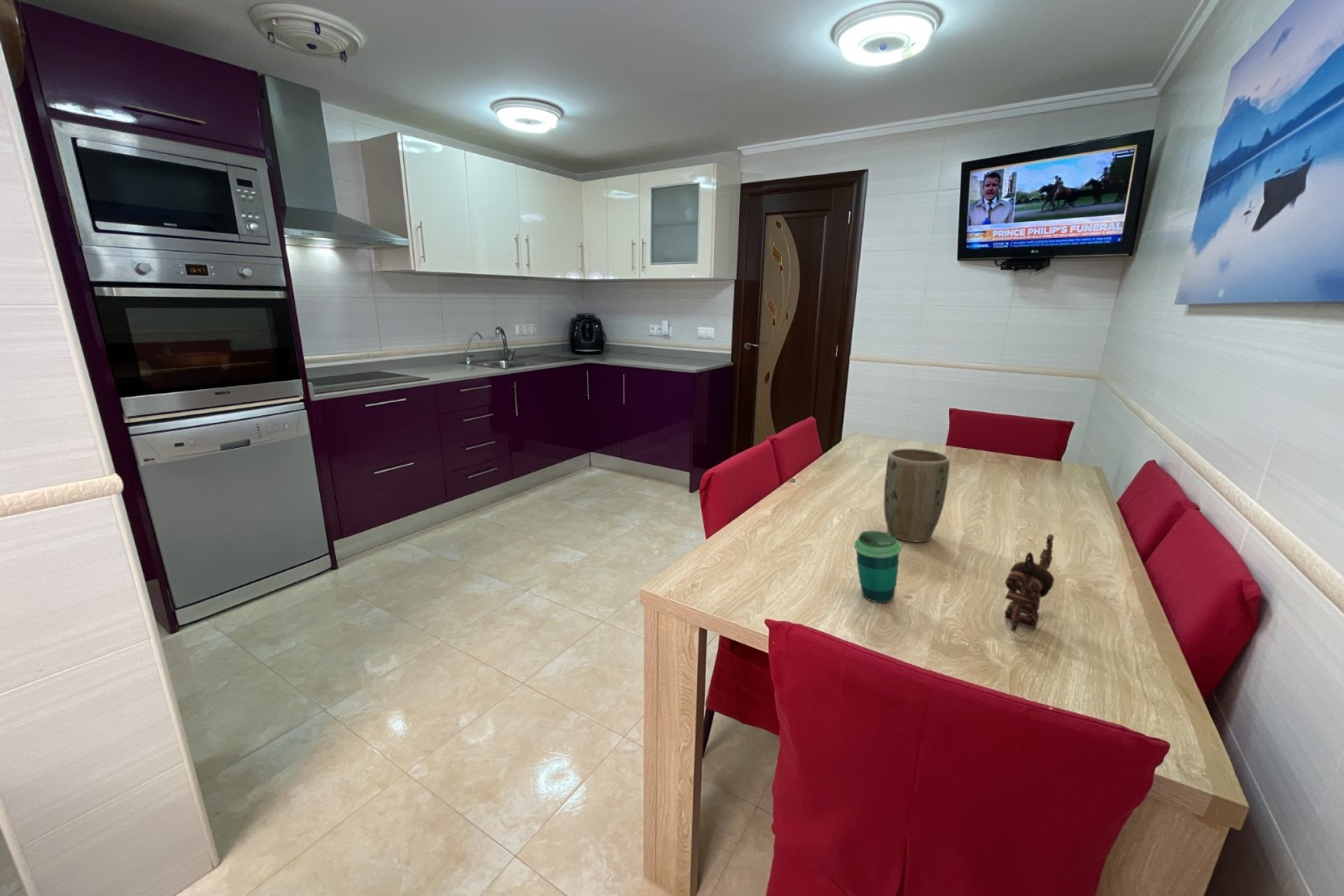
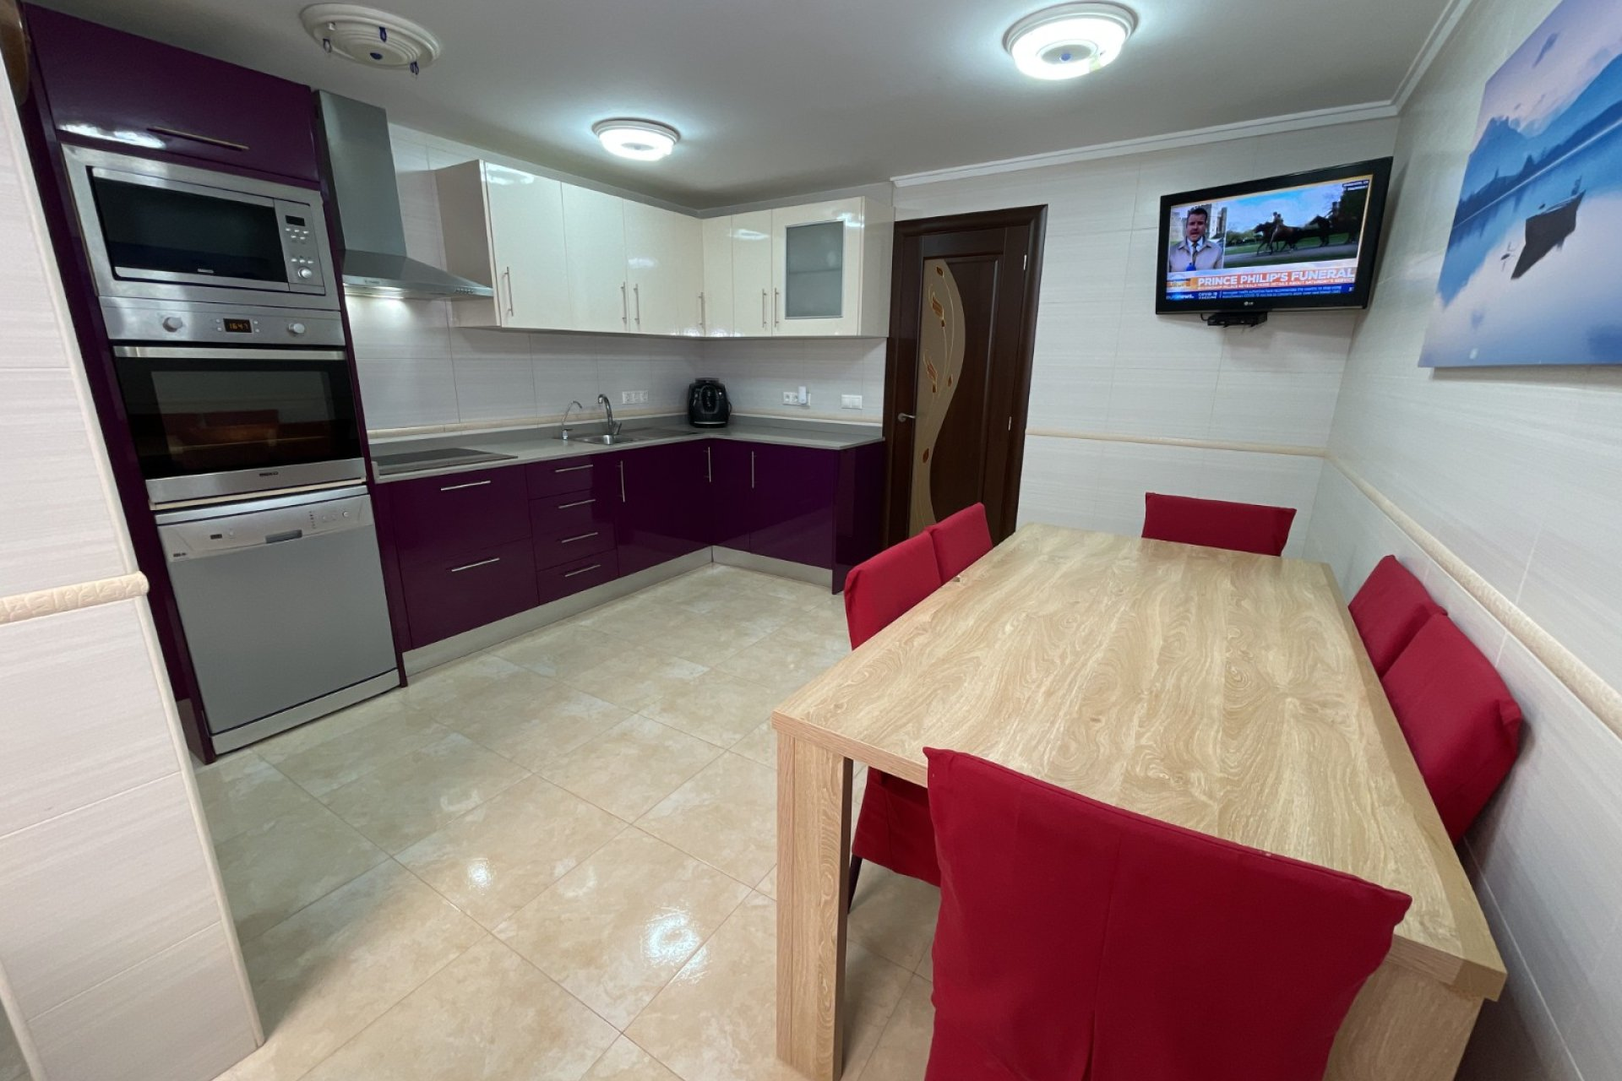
- cup (875, 567)
- plant pot (913, 495)
- teapot (1030, 580)
